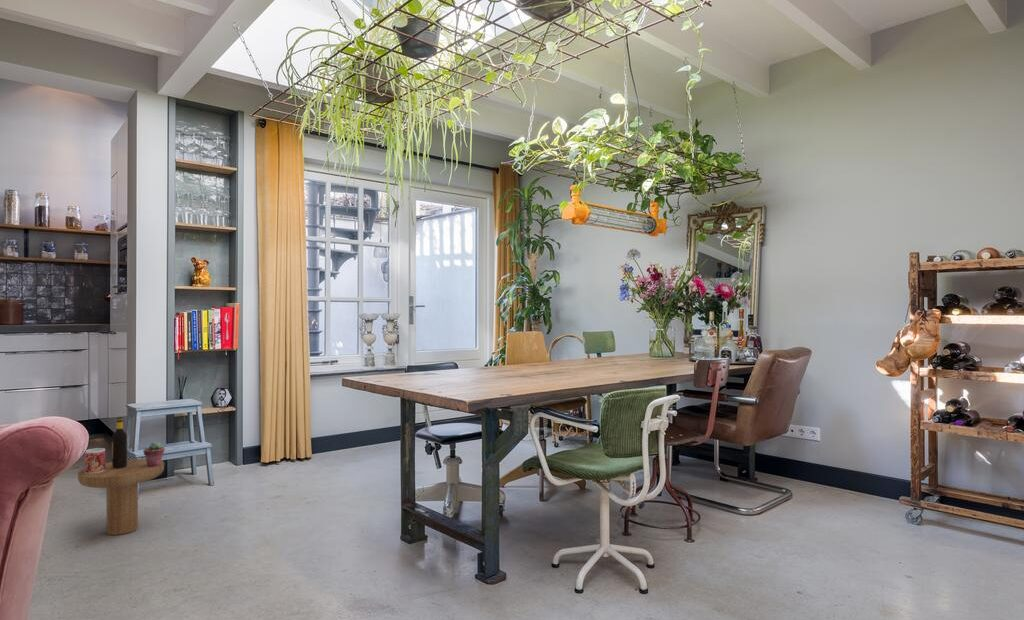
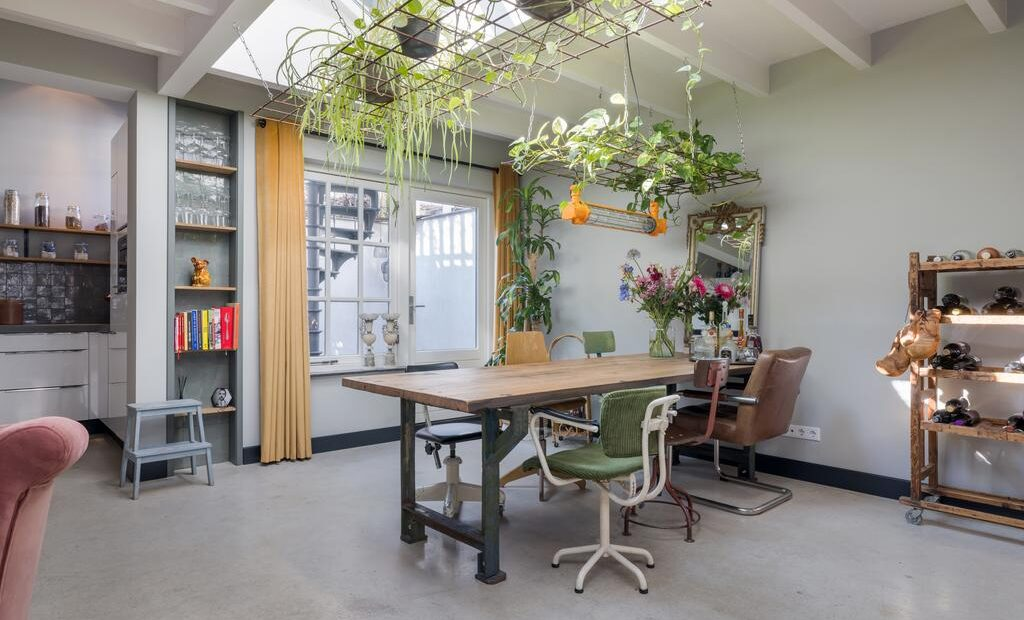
- potted succulent (154, 453)
- side table (122, 473)
- mug (96, 459)
